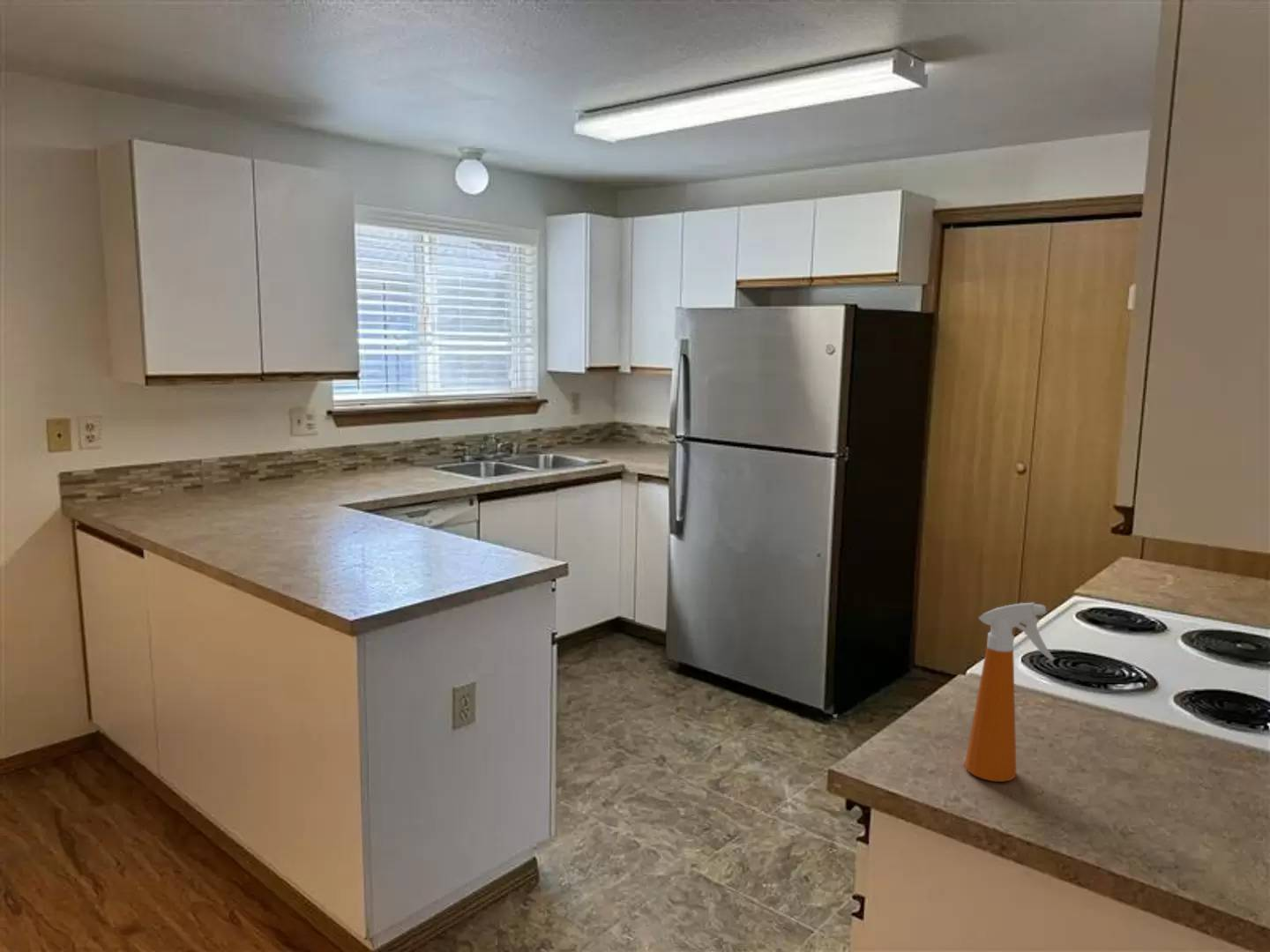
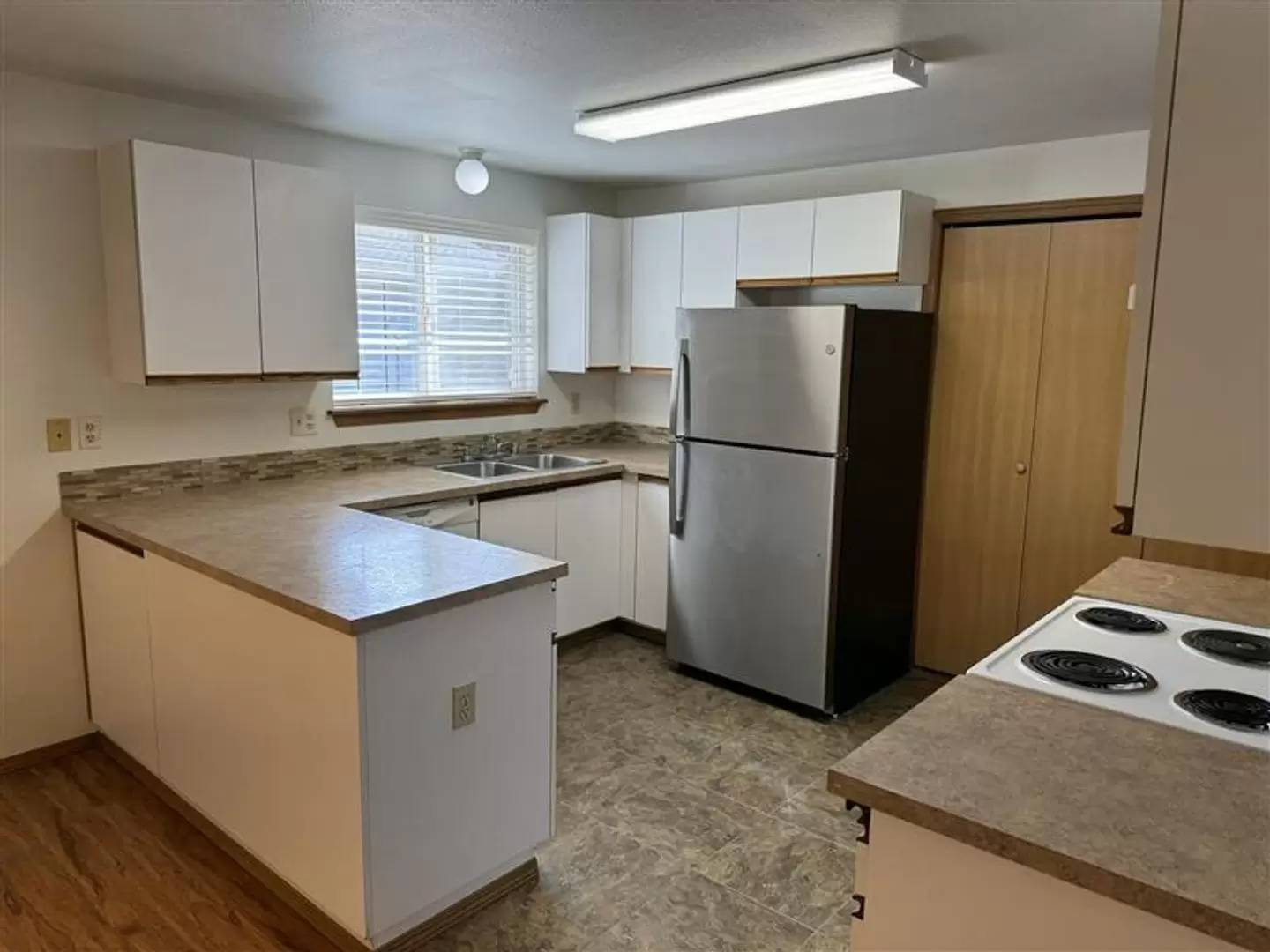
- spray bottle (1010, 688)
